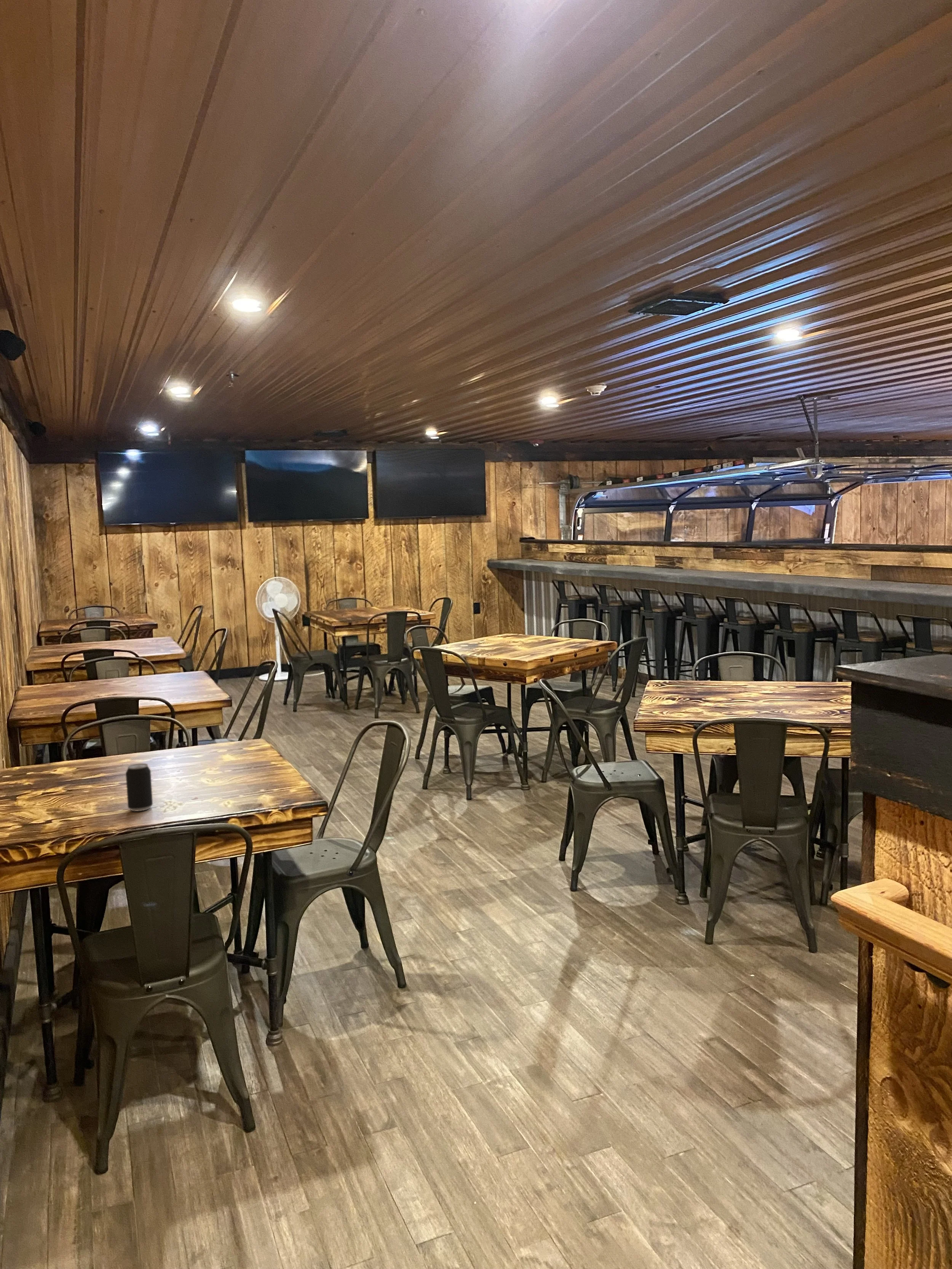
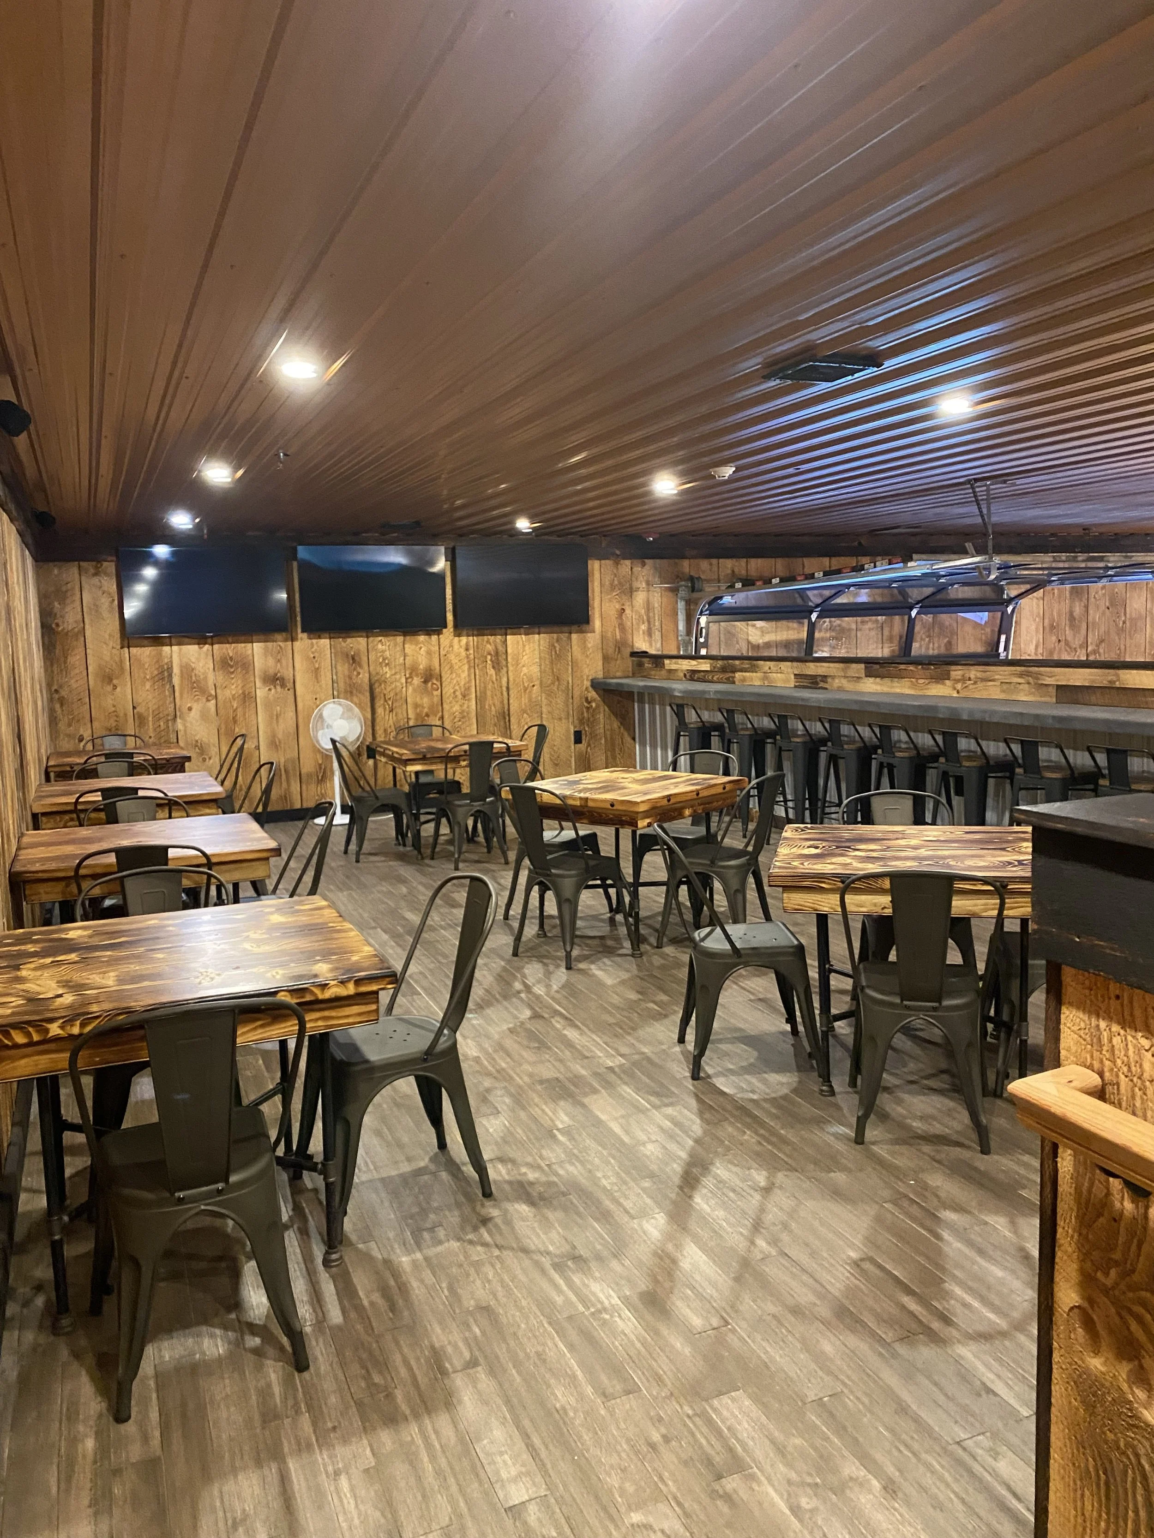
- beverage can (139, 787)
